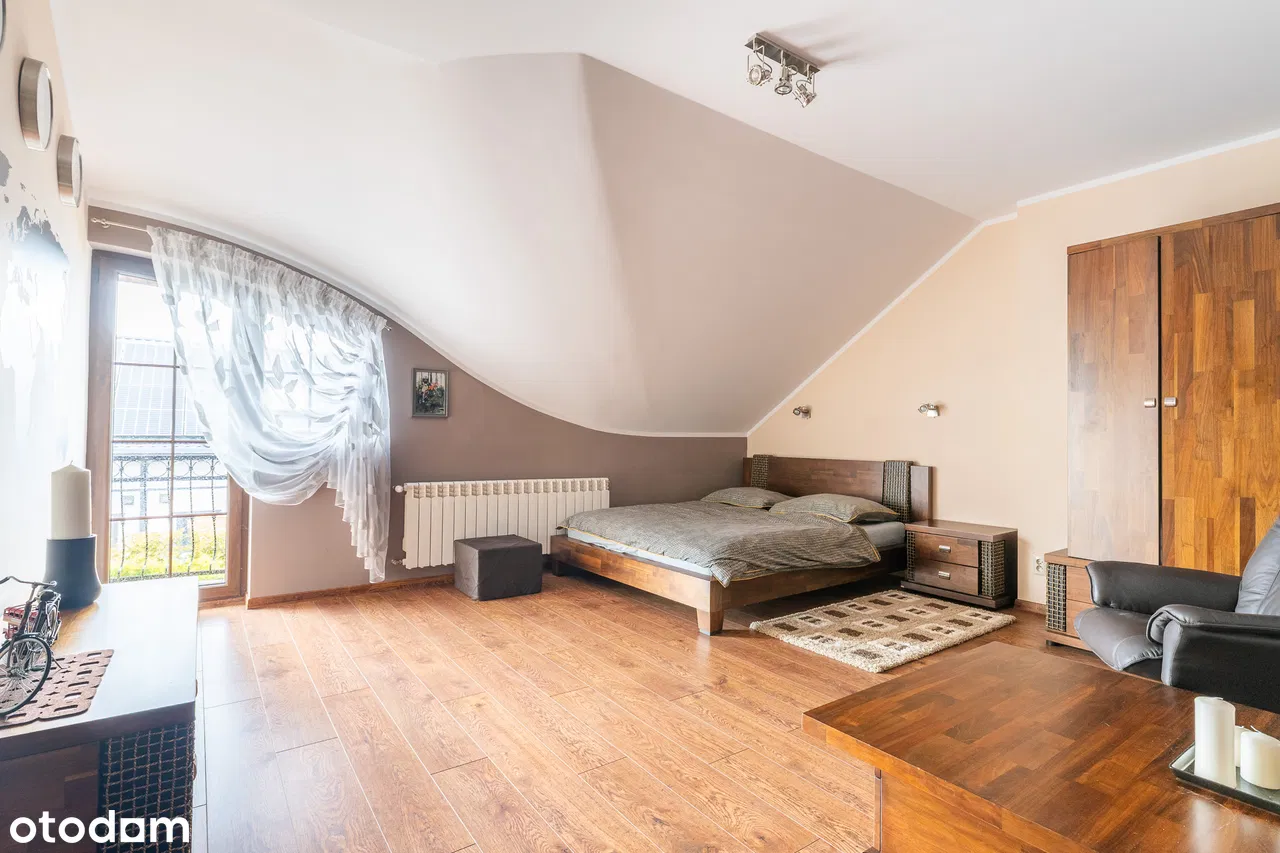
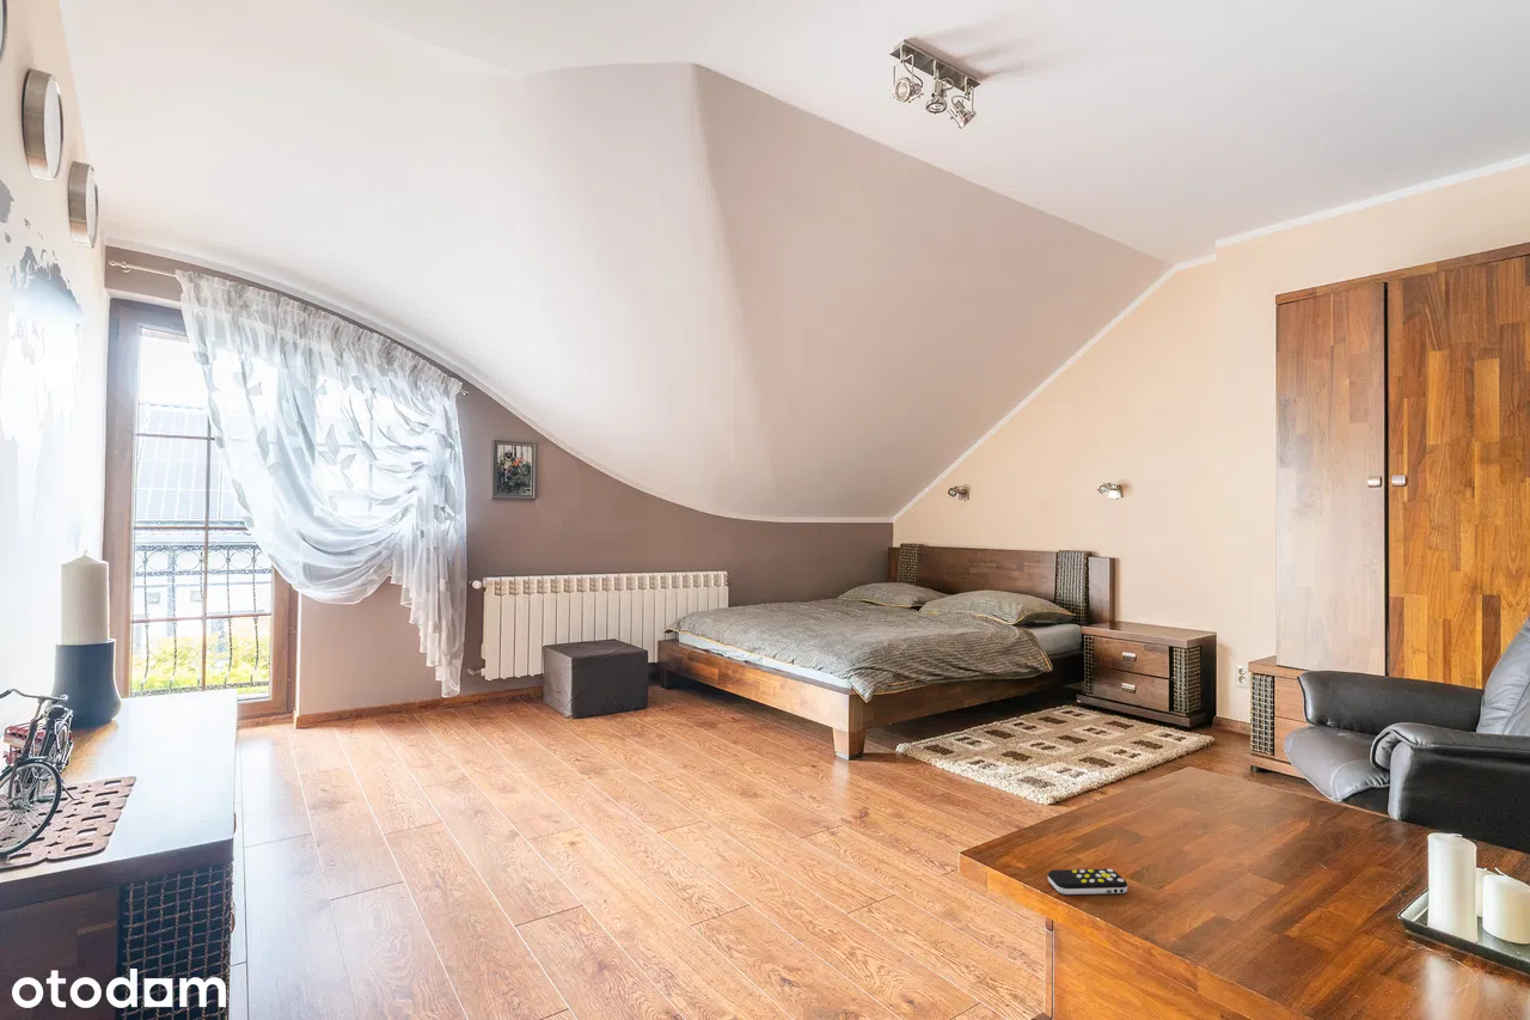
+ remote control (1087, 880)
